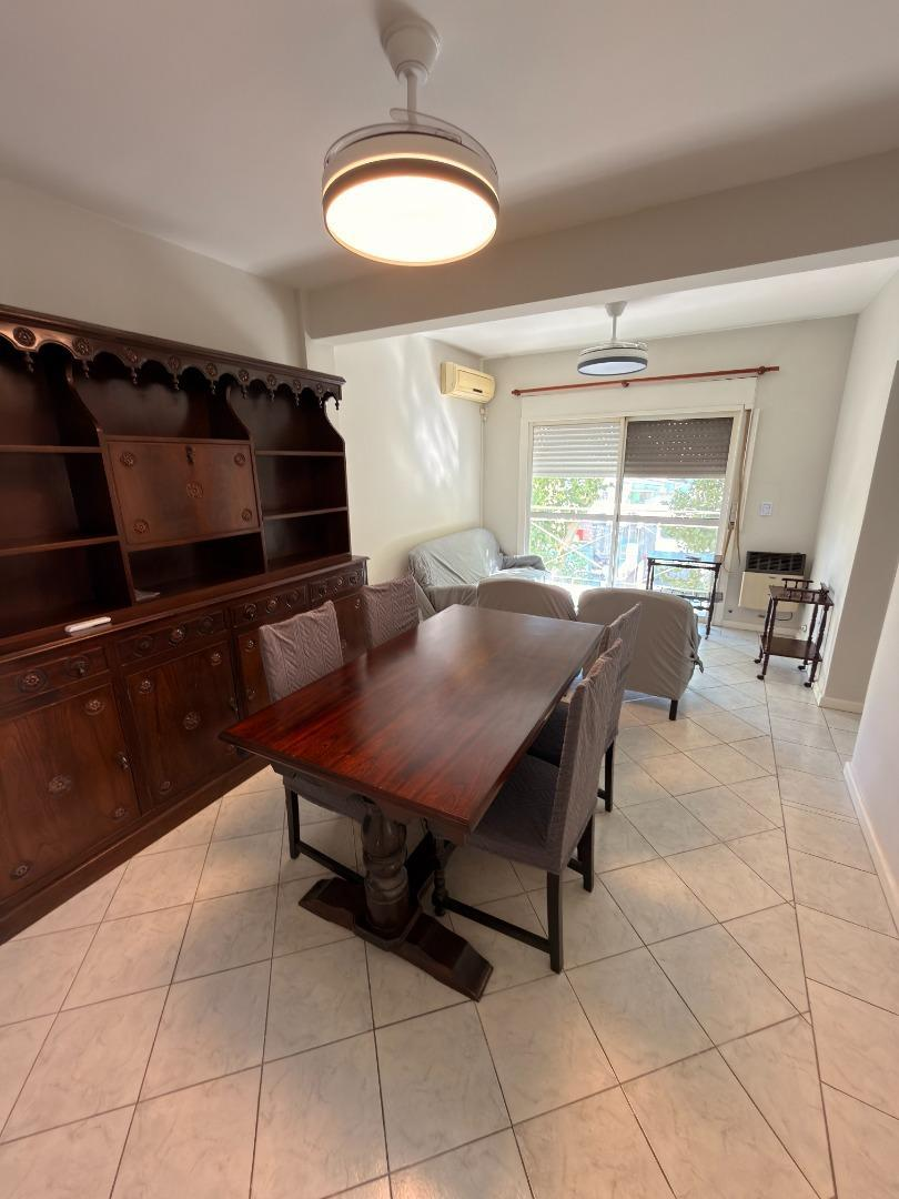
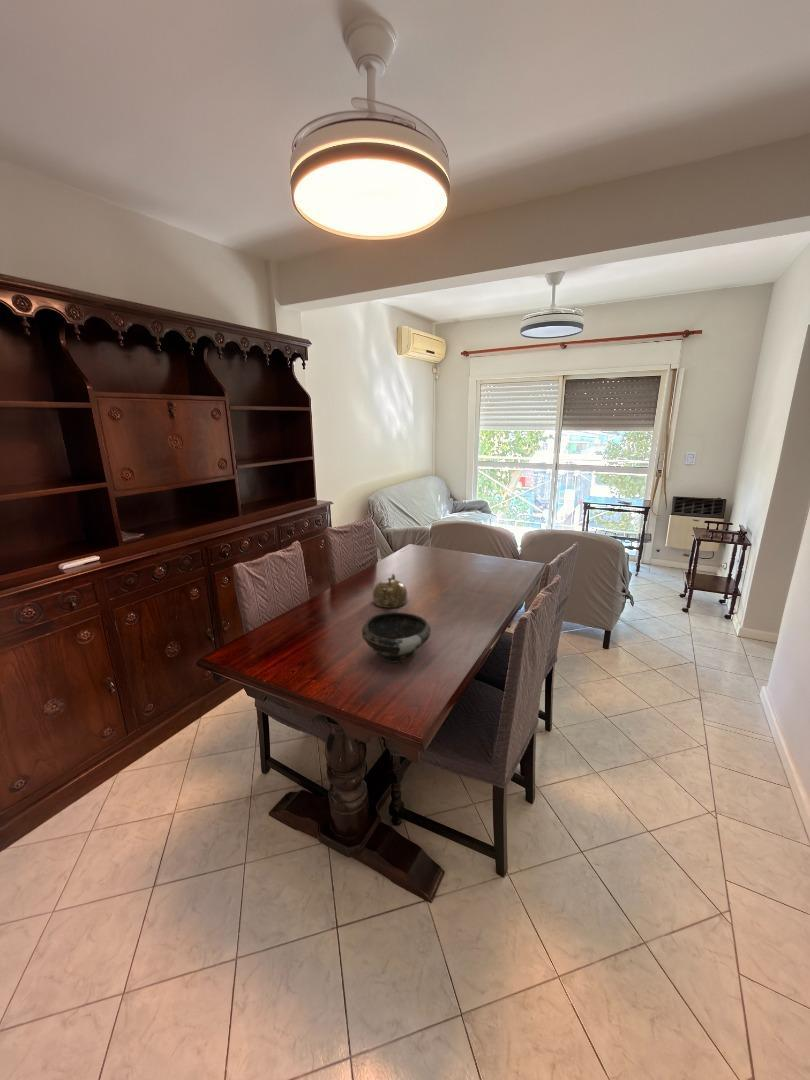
+ bowl (396, 638)
+ teapot (389, 590)
